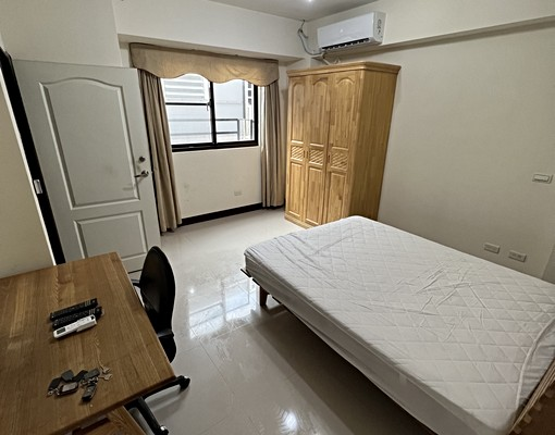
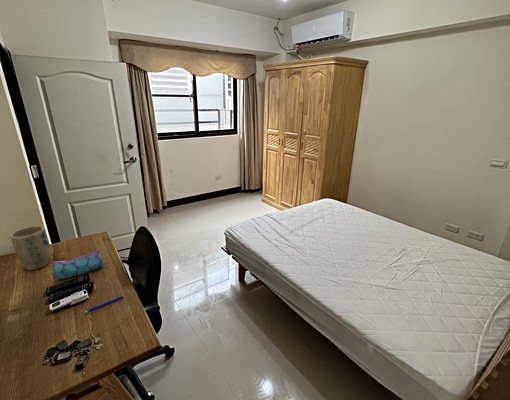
+ pencil case (78, 264)
+ pen (104, 304)
+ plant pot (33, 248)
